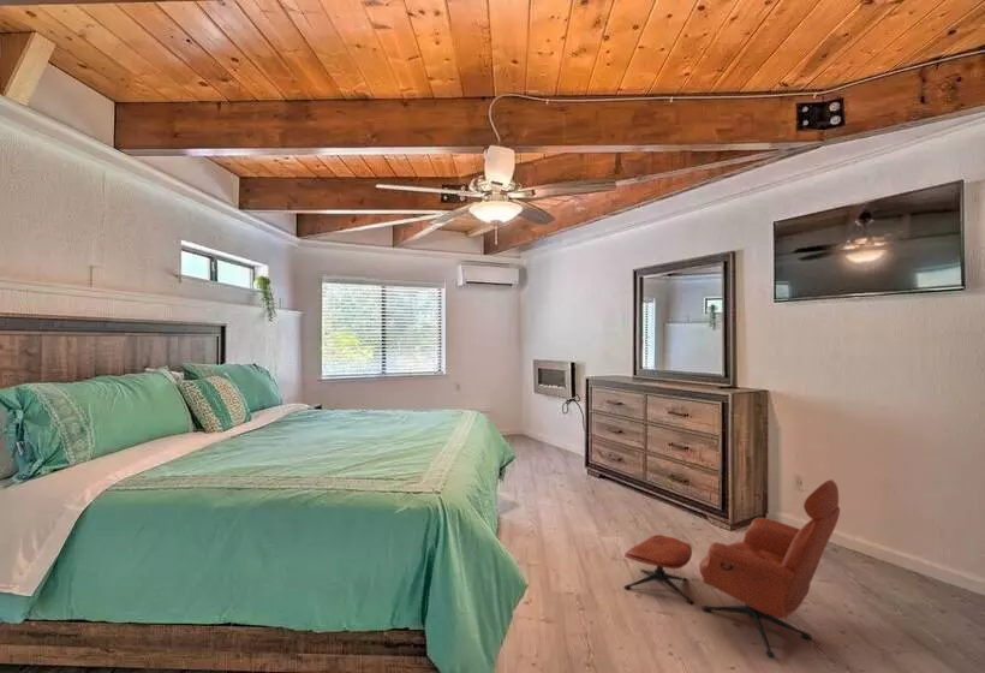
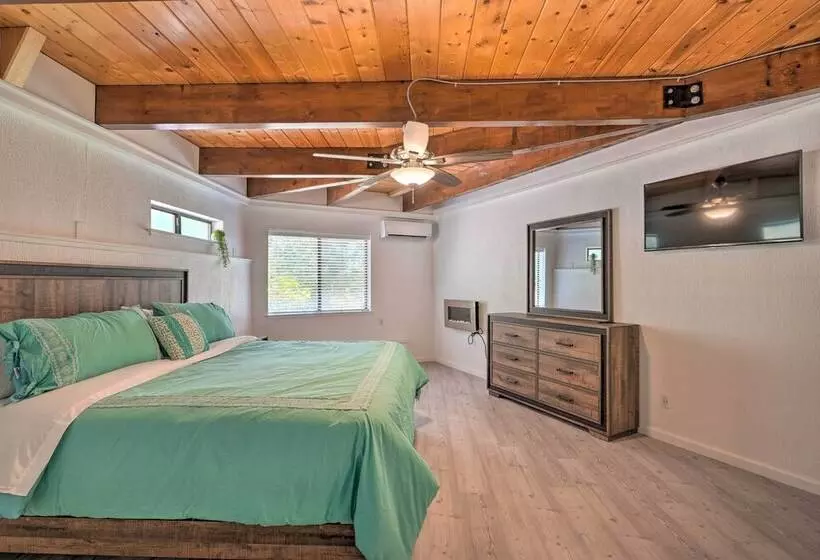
- armchair (717, 543)
